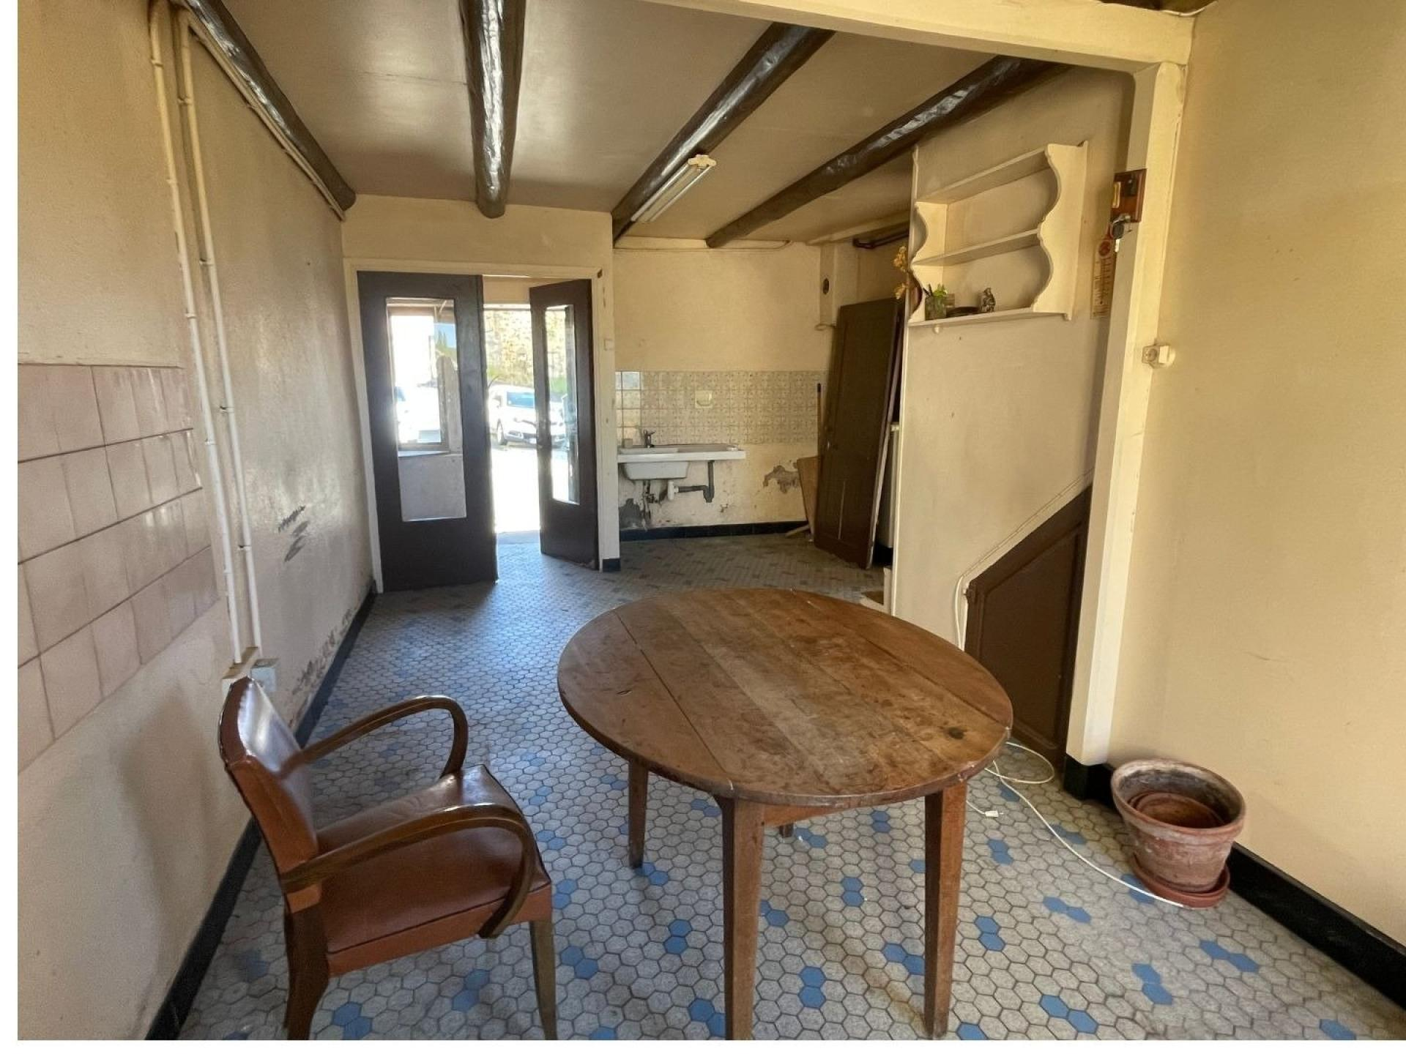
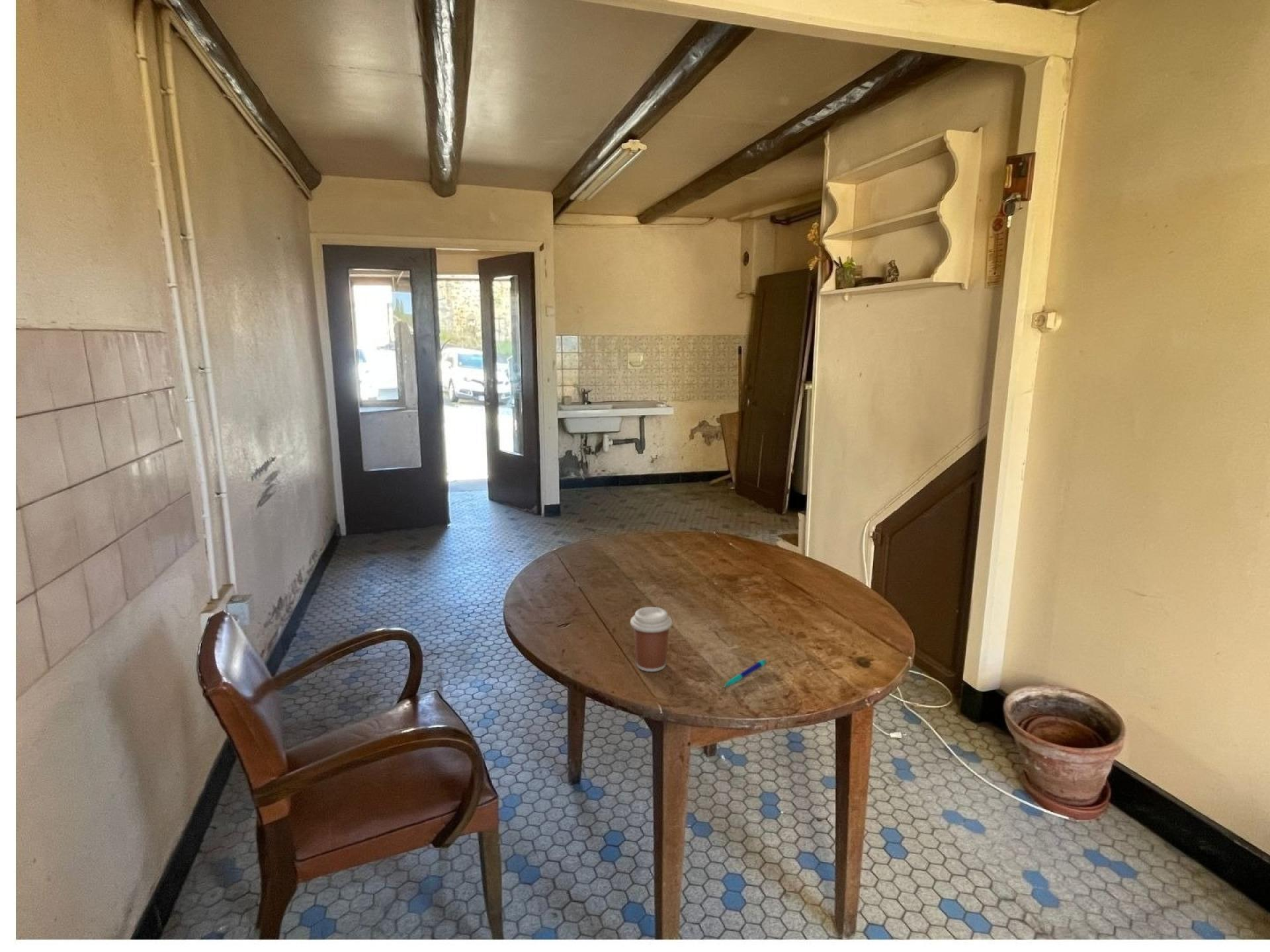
+ pen (744, 672)
+ coffee cup (651, 639)
